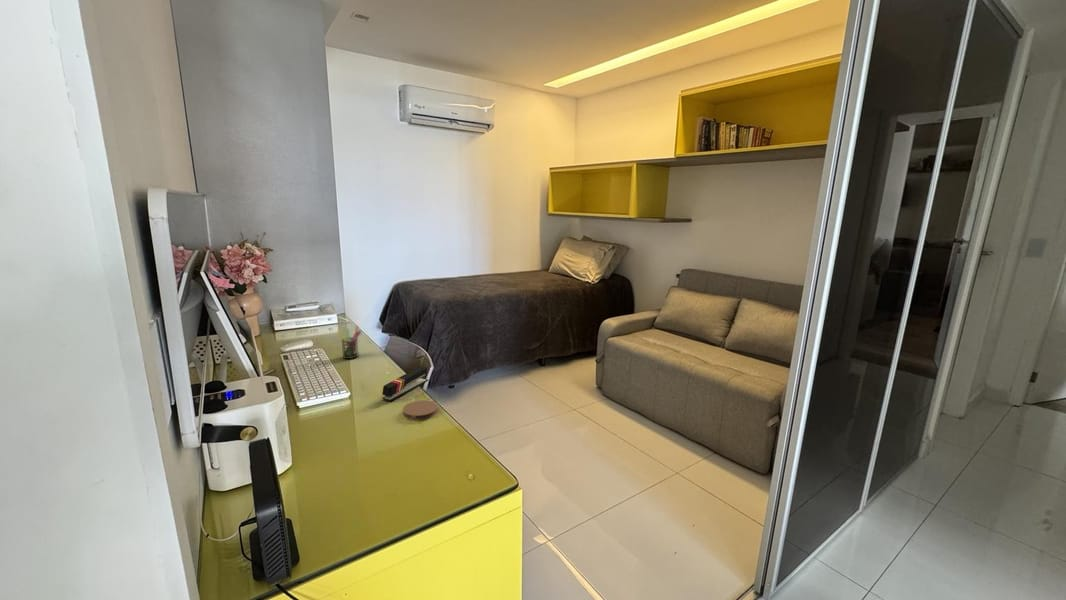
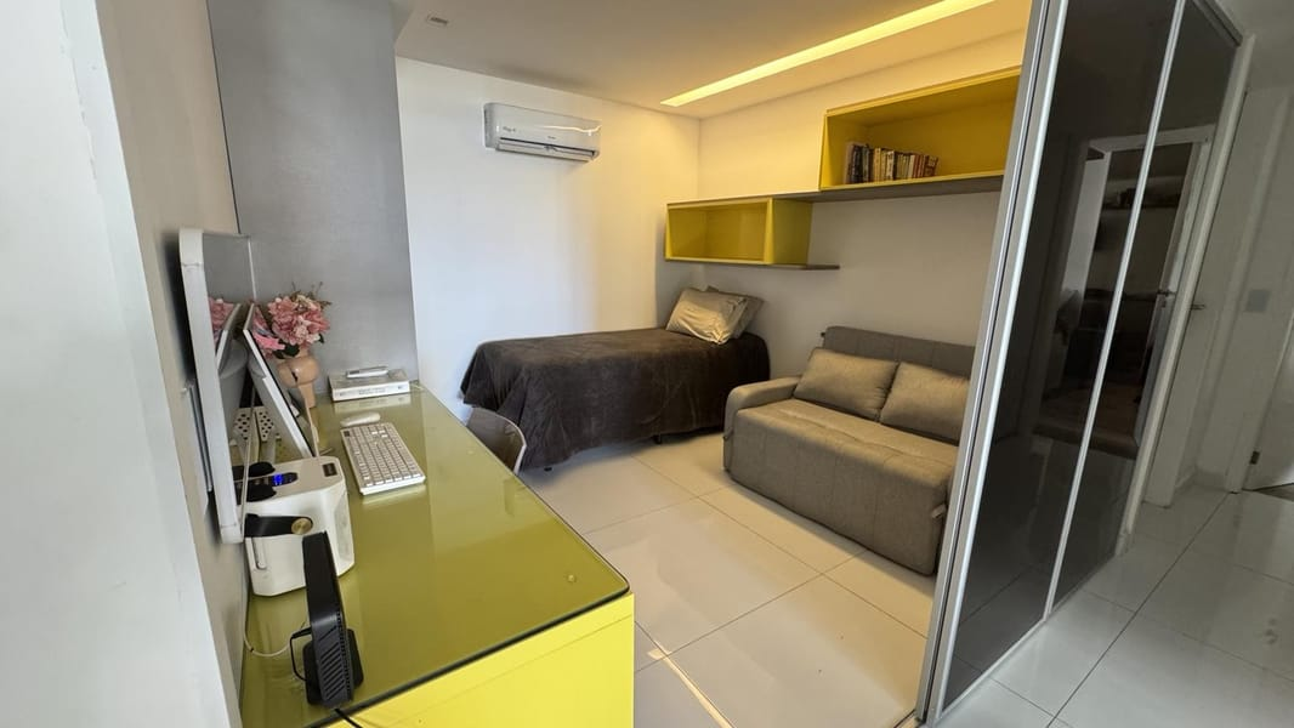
- coaster (420, 409)
- pen holder (350, 341)
- stapler (406, 382)
